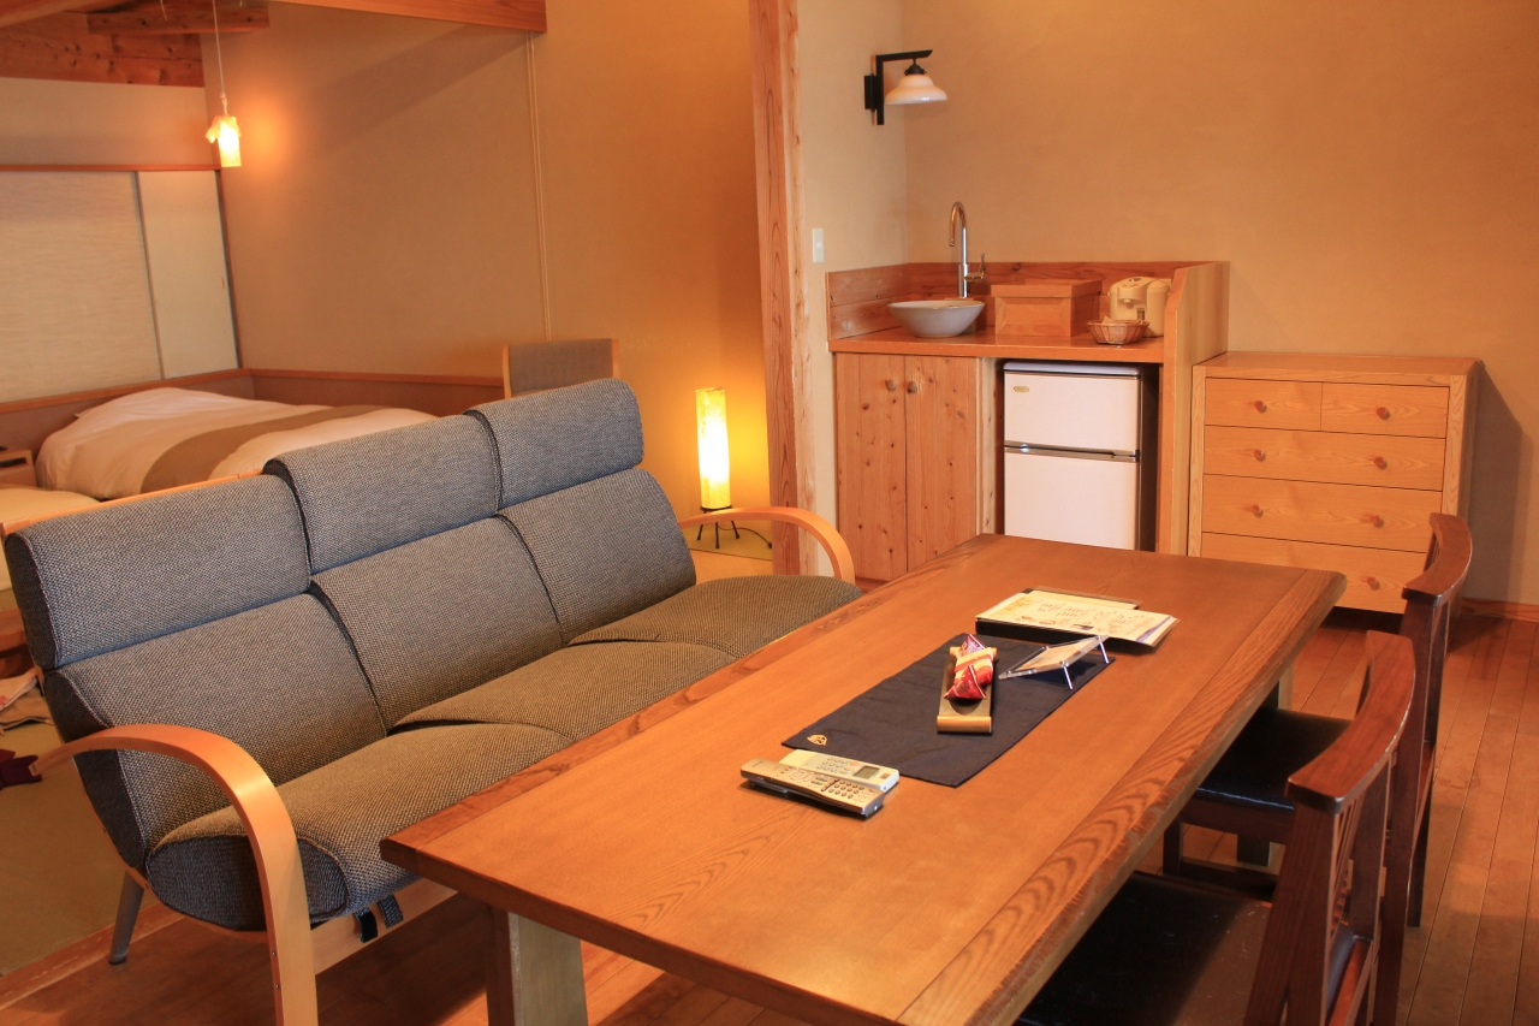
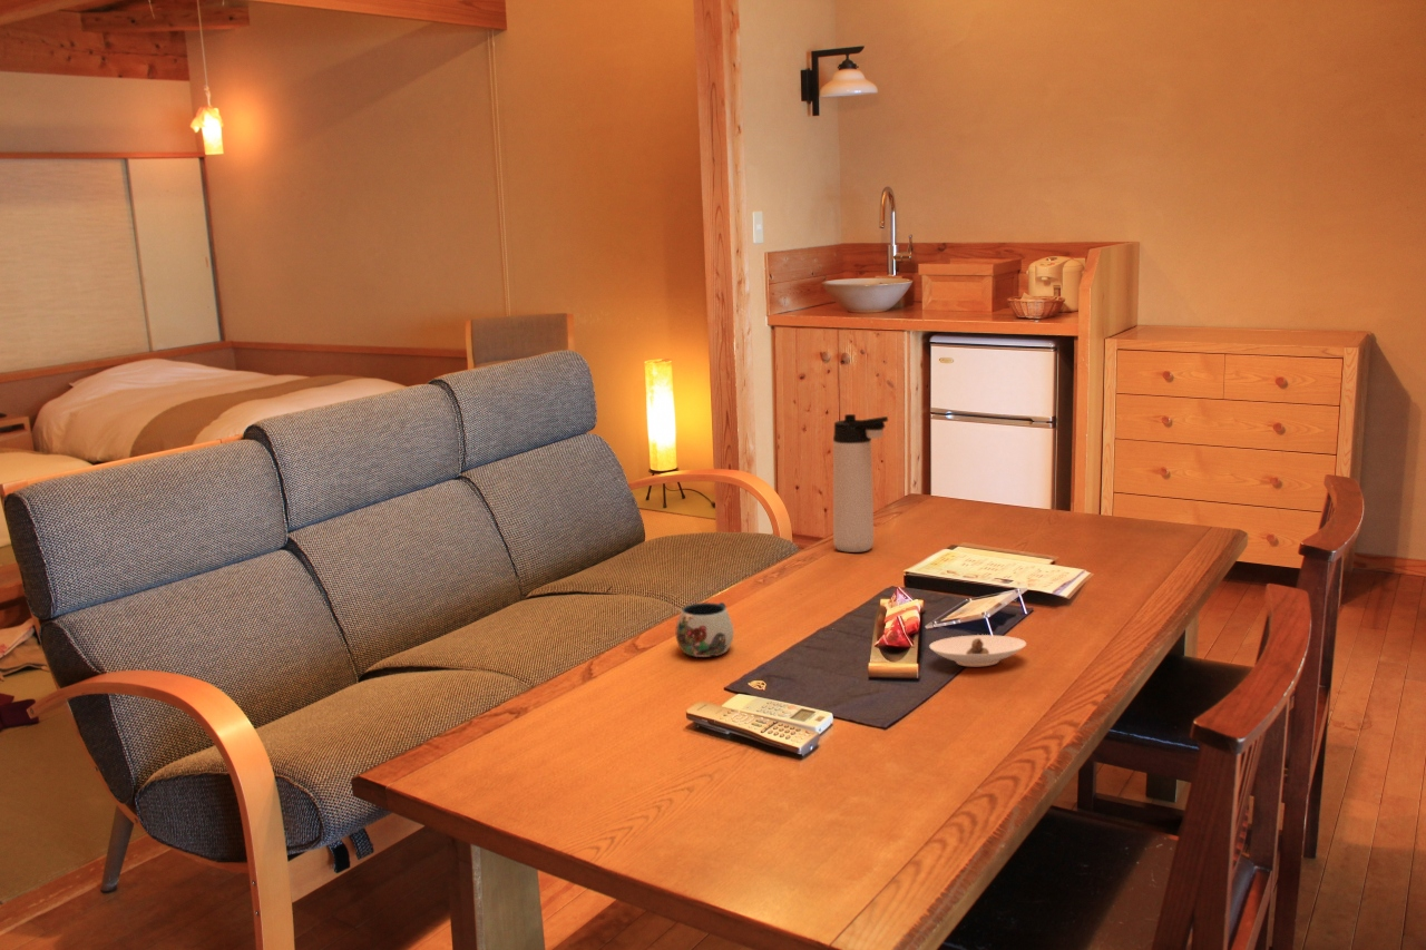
+ thermos bottle (860, 482)
+ mug (707, 627)
+ saucer (977, 650)
